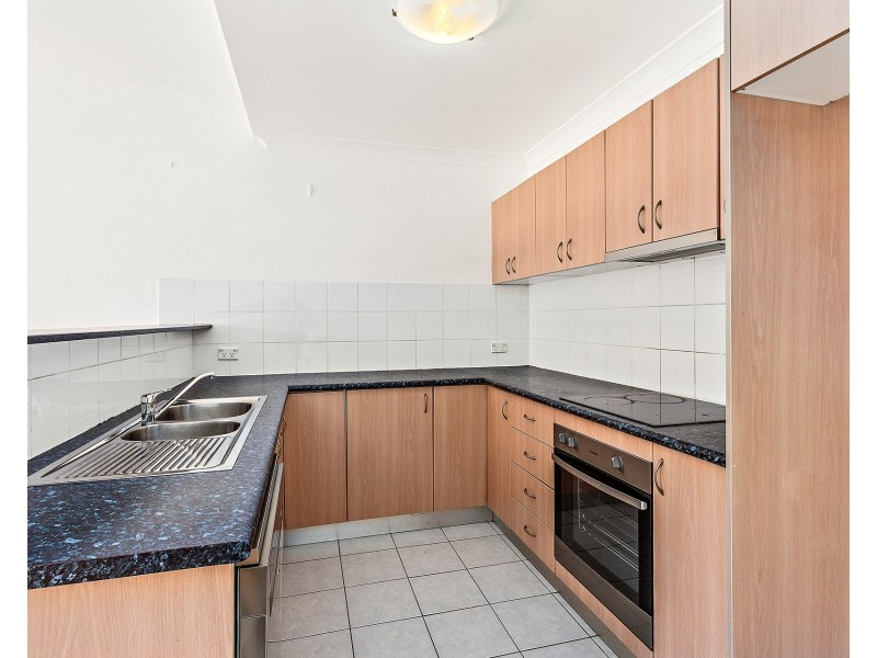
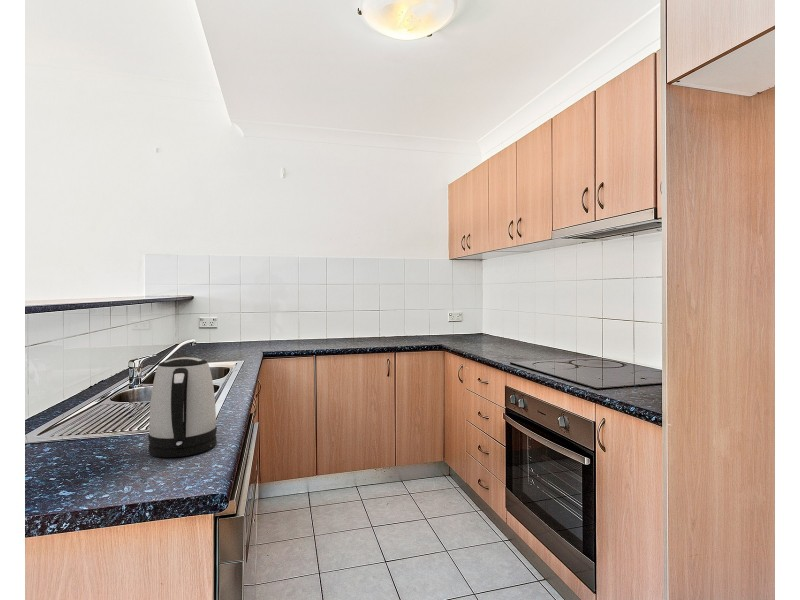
+ kettle (182, 404)
